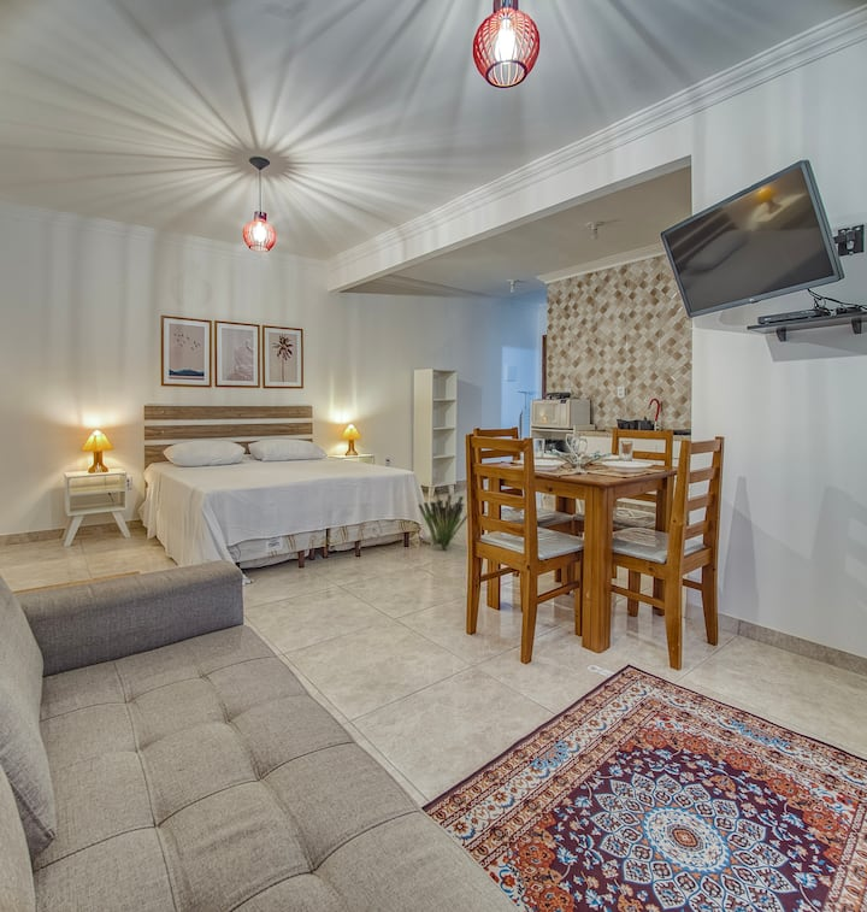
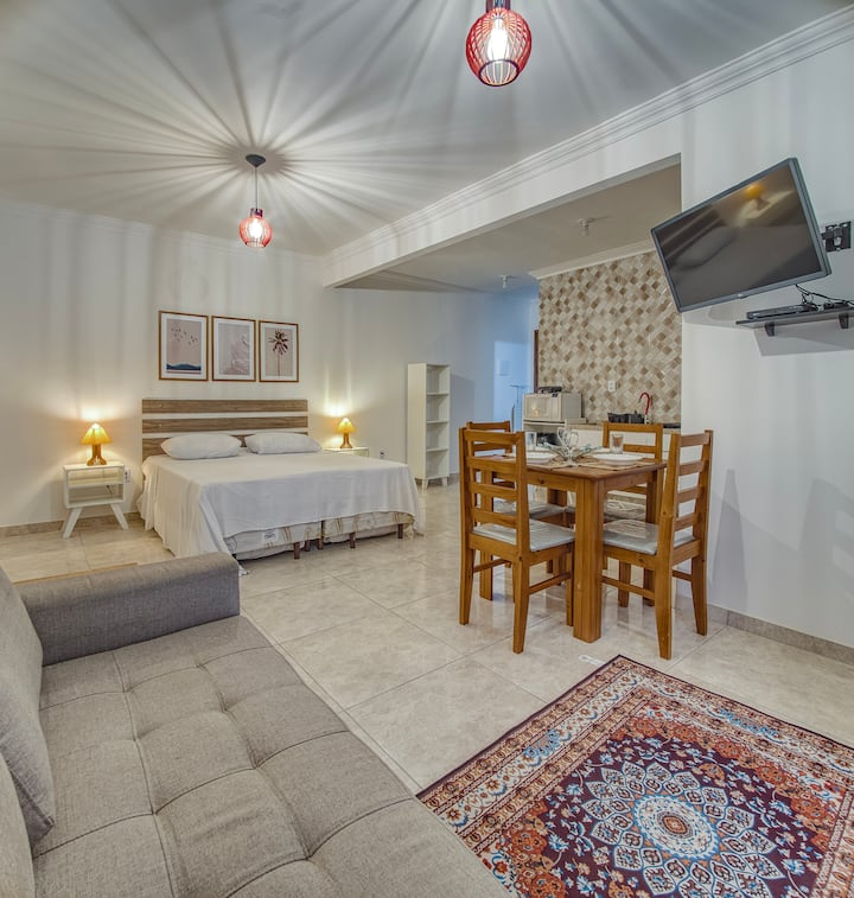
- decorative plant (444, 519)
